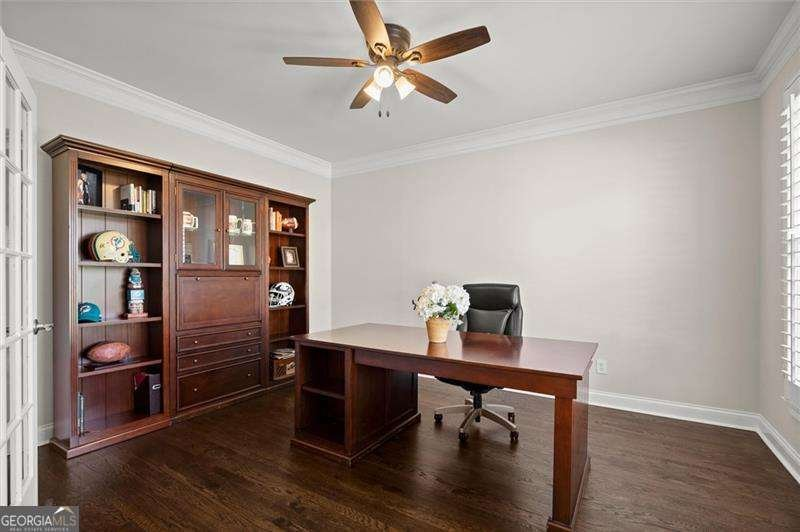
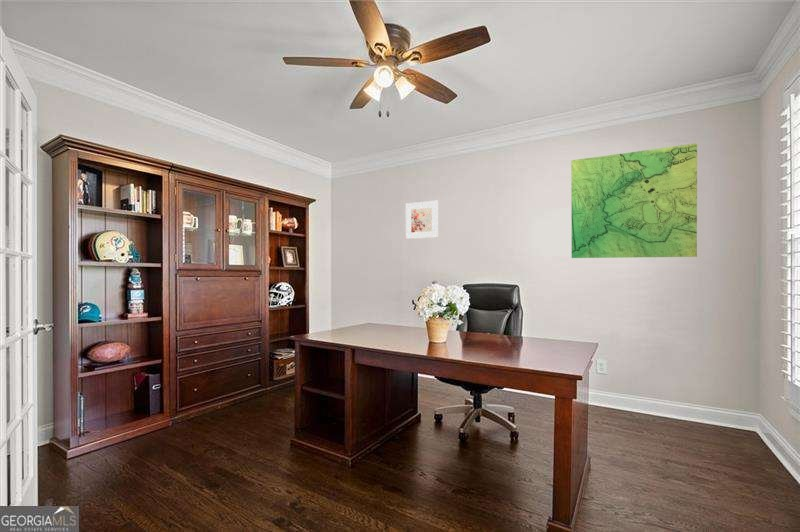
+ map (629, 205)
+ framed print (421, 220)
